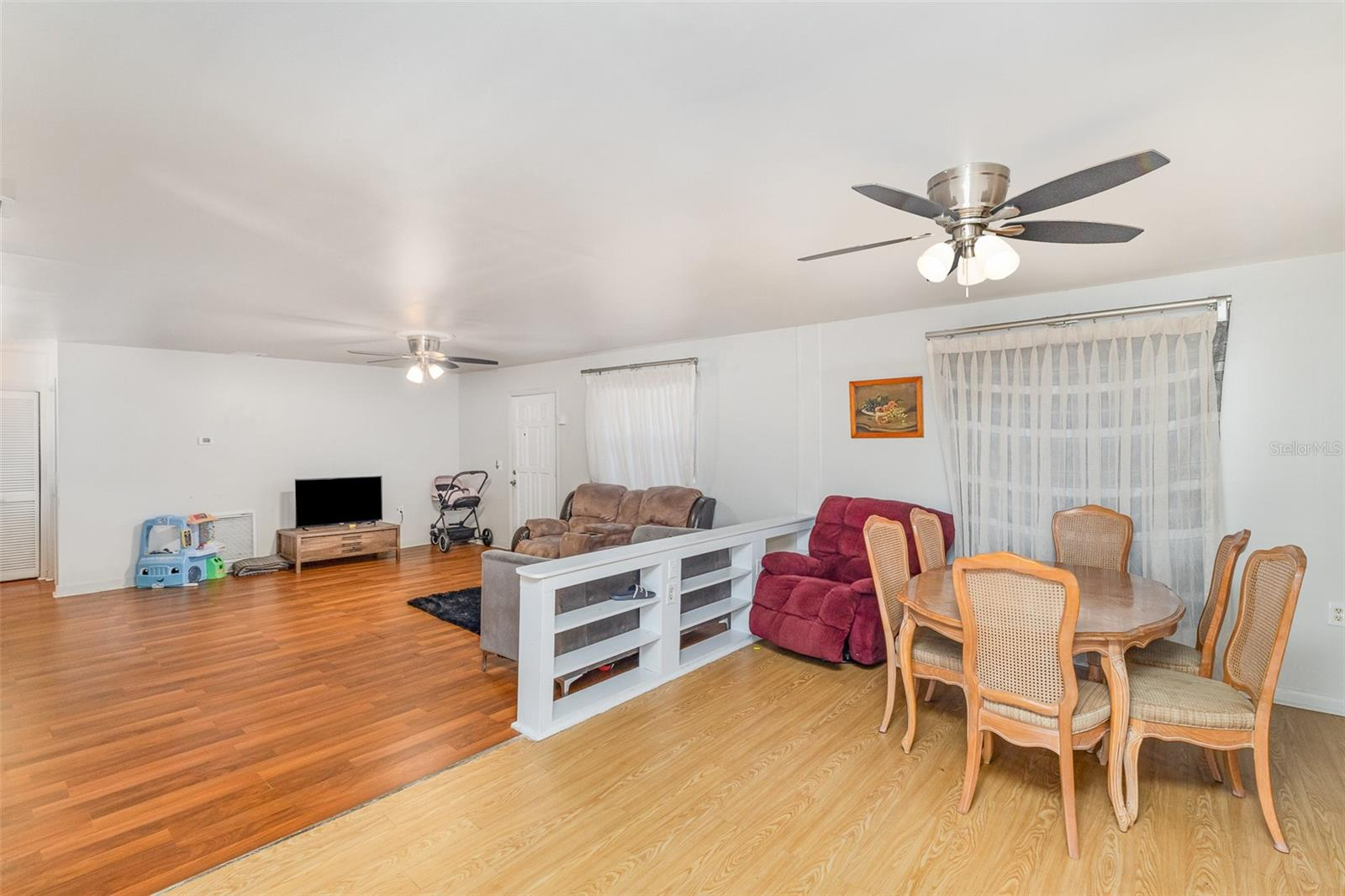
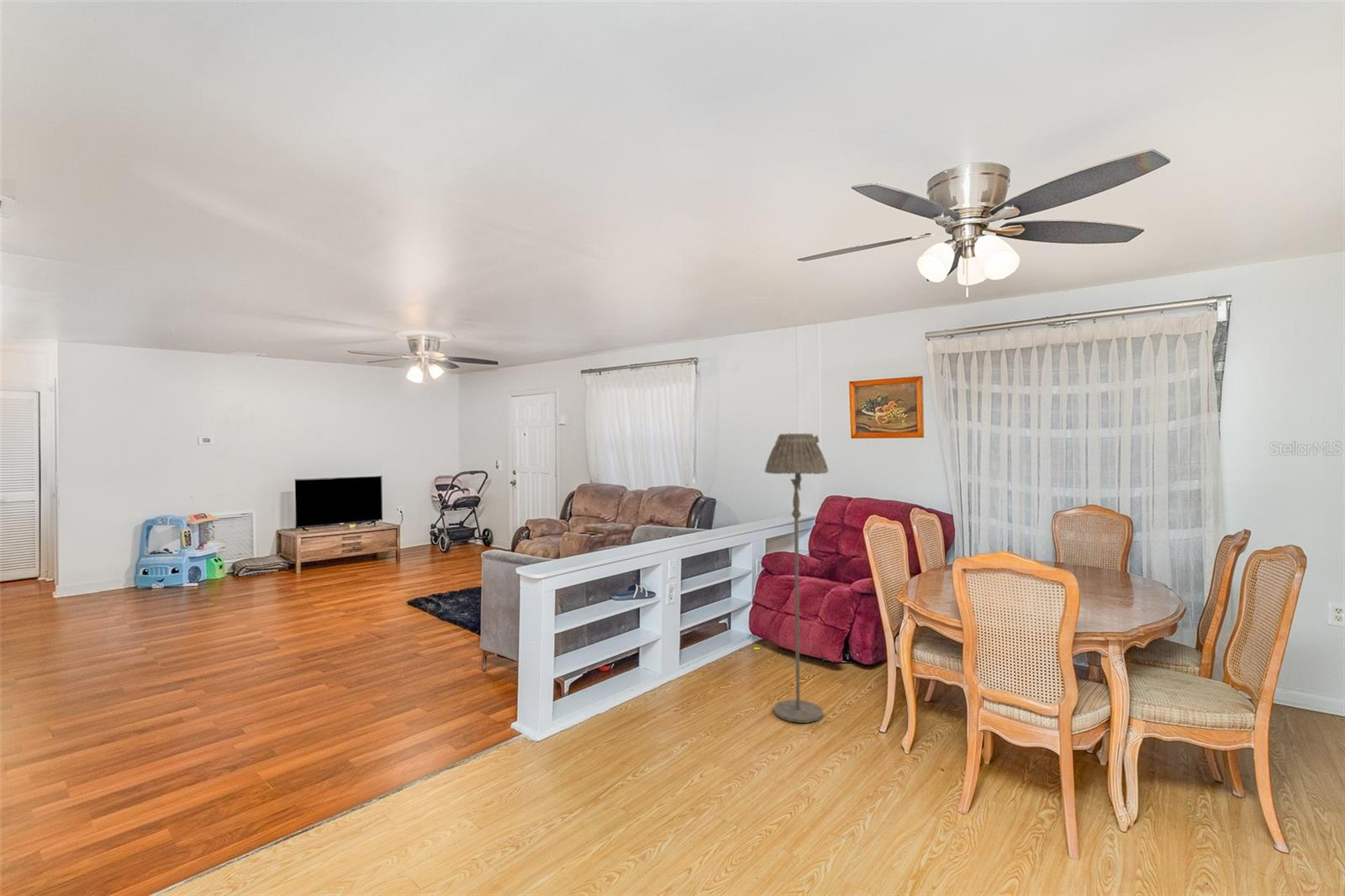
+ floor lamp (797, 572)
